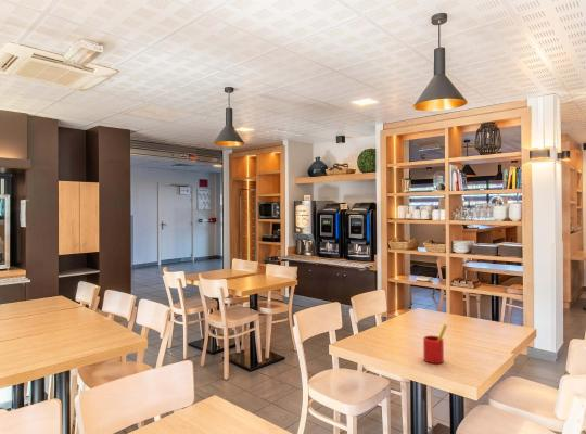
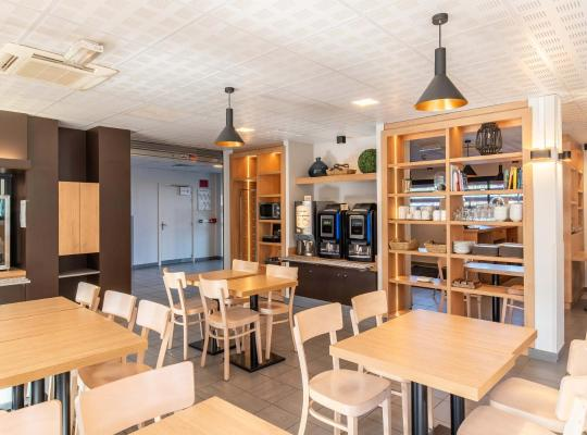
- straw (435, 342)
